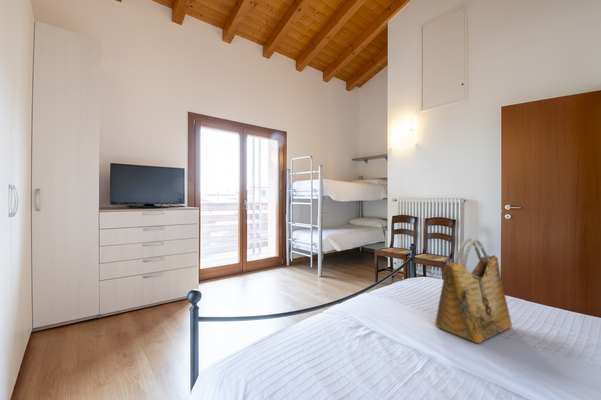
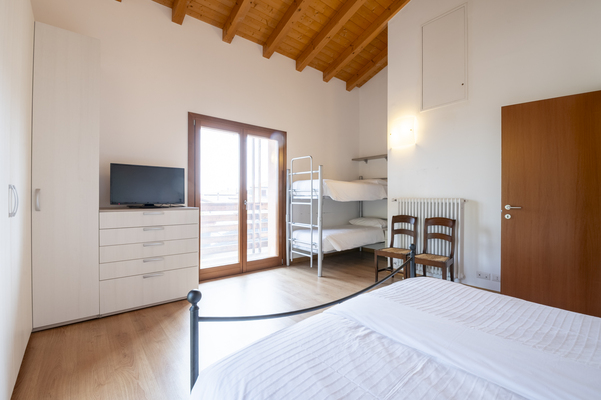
- grocery bag (473, 282)
